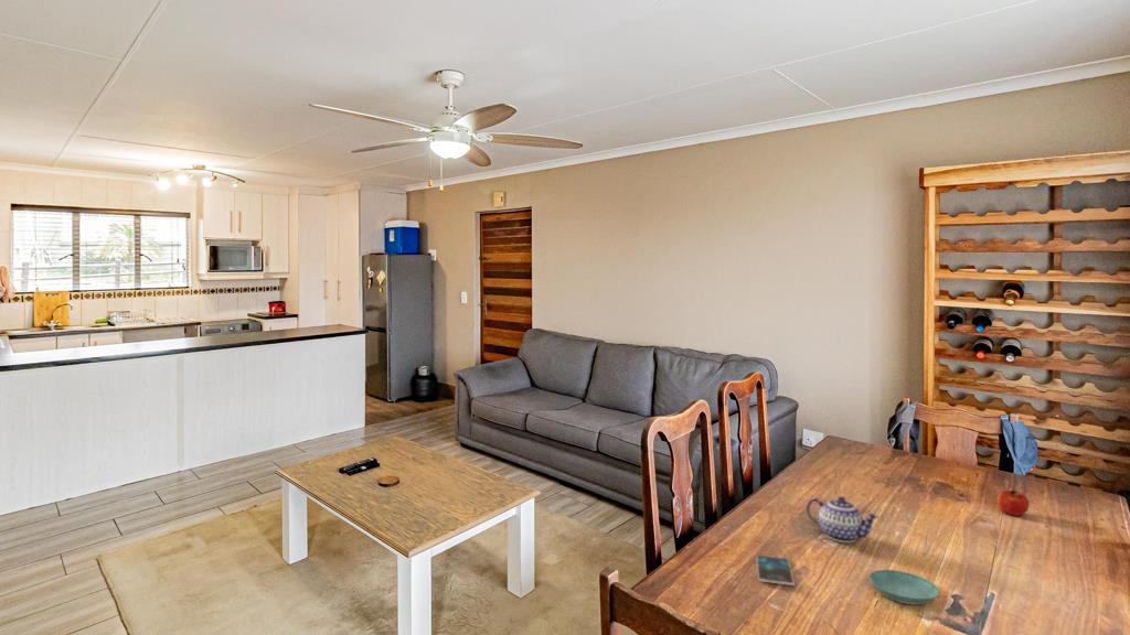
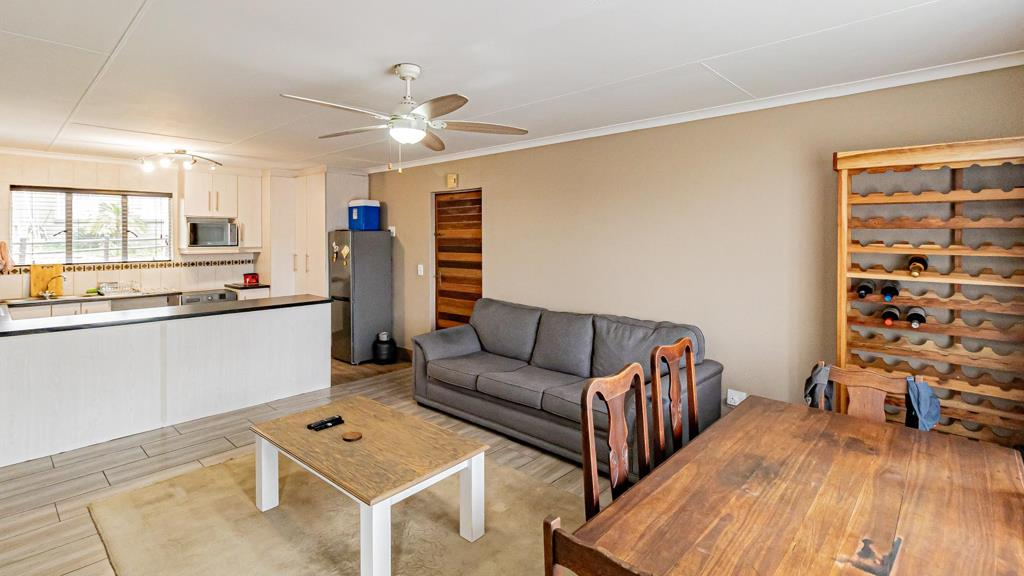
- teapot (841, 517)
- smartphone (774, 569)
- saucer (903, 588)
- fruit (1012, 501)
